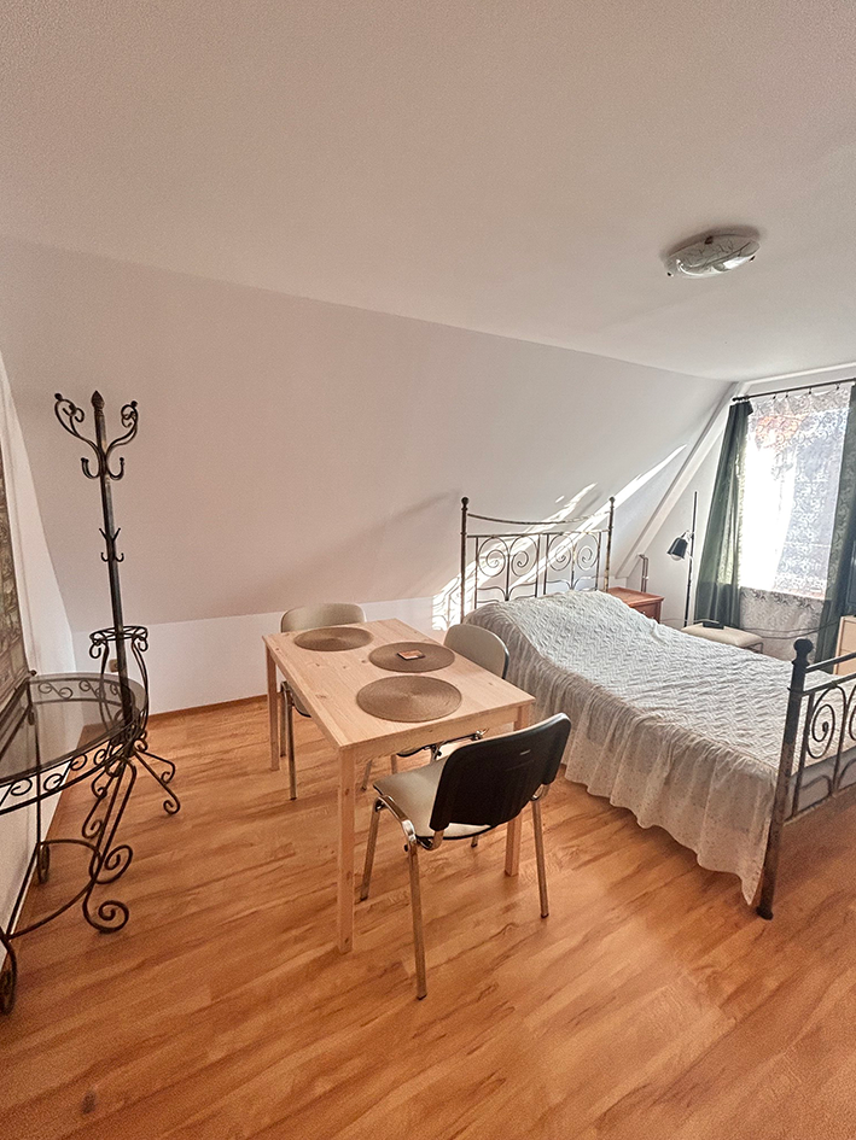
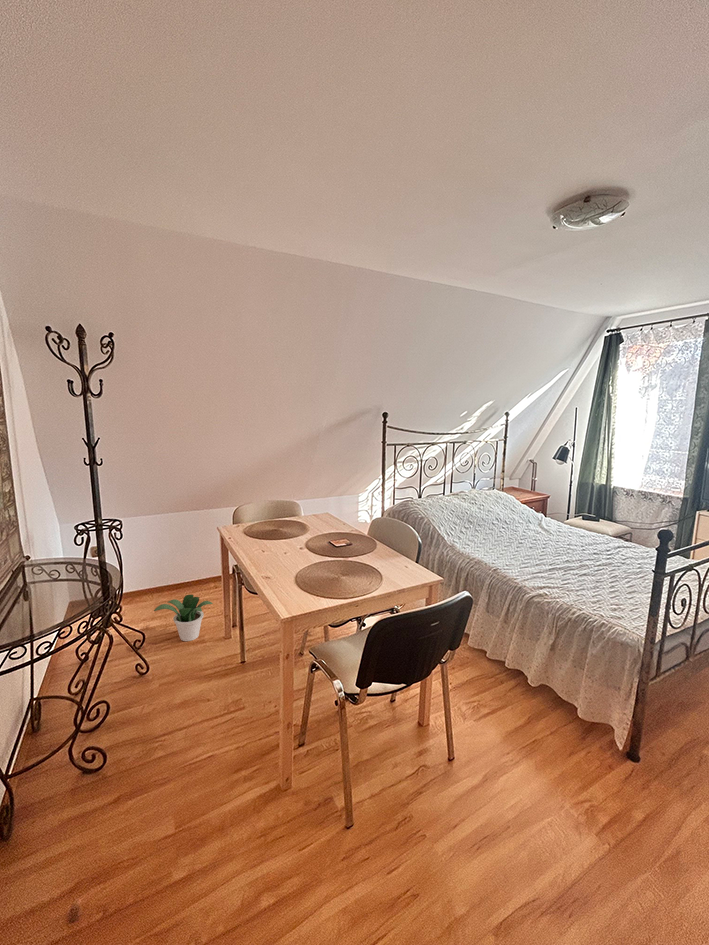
+ potted plant (184, 619)
